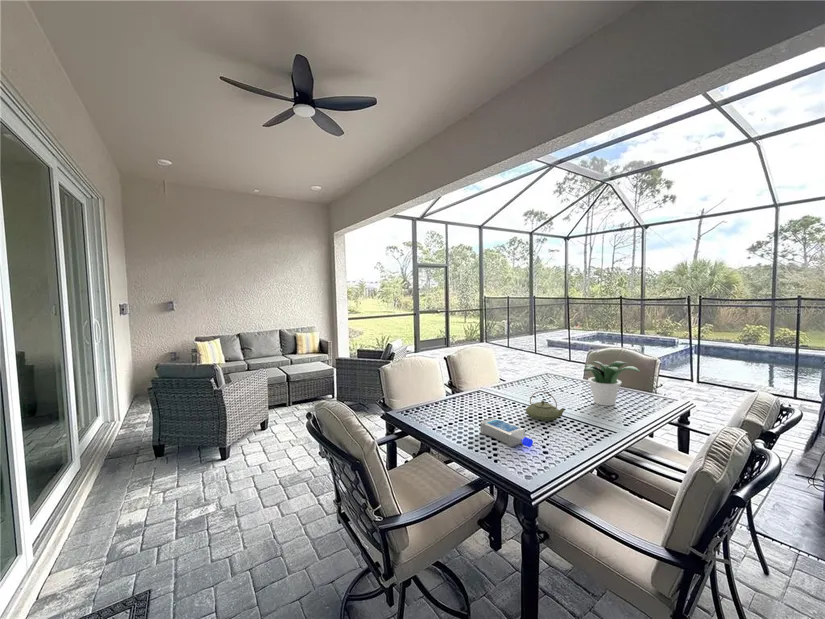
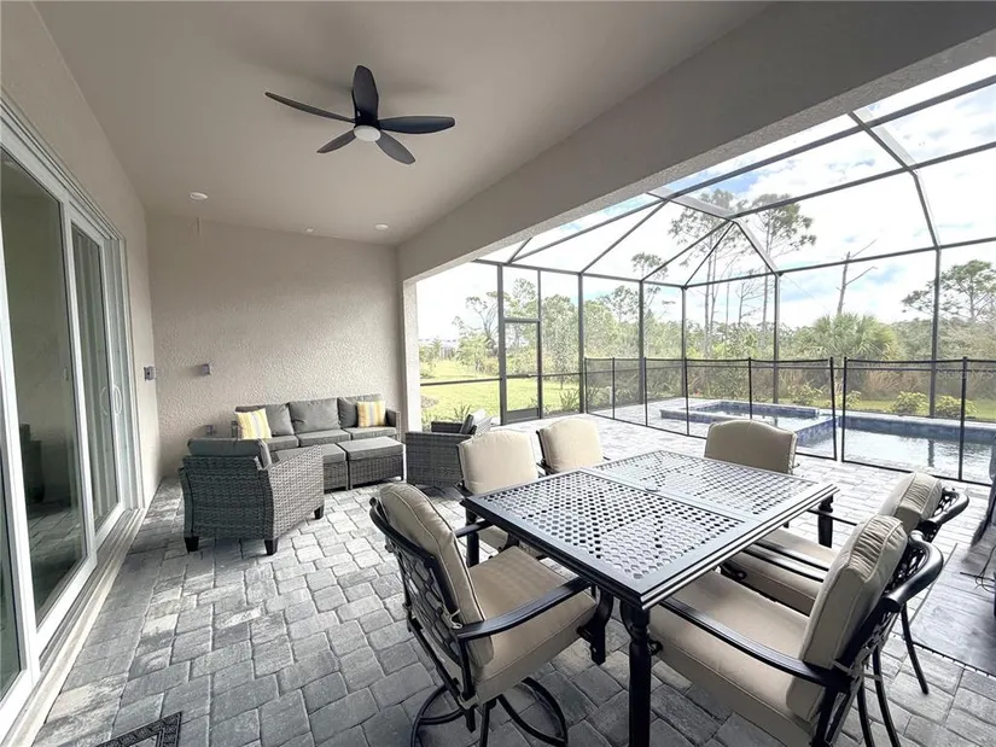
- potted plant (609, 383)
- teapot (545, 404)
- water bottle (506, 433)
